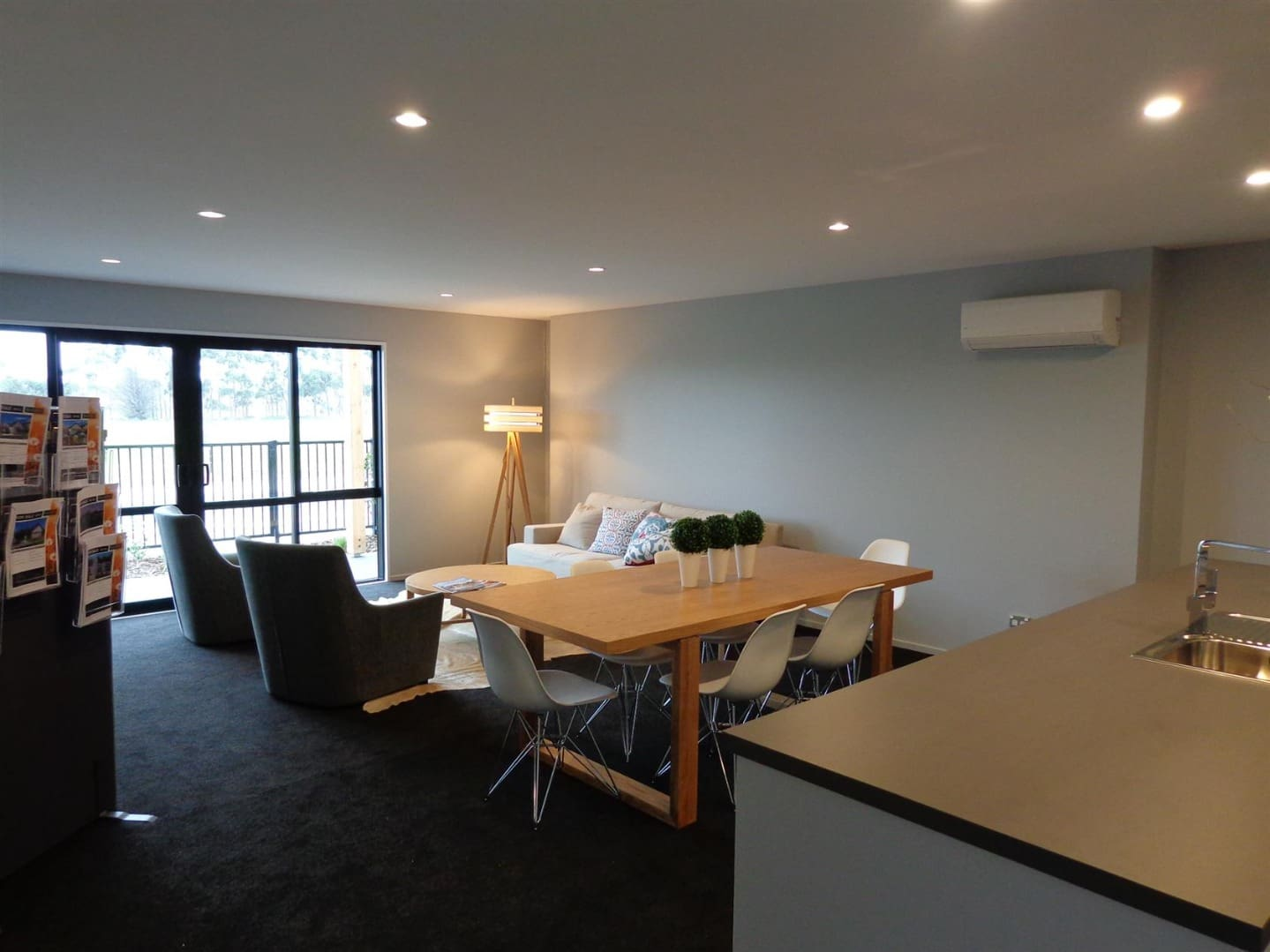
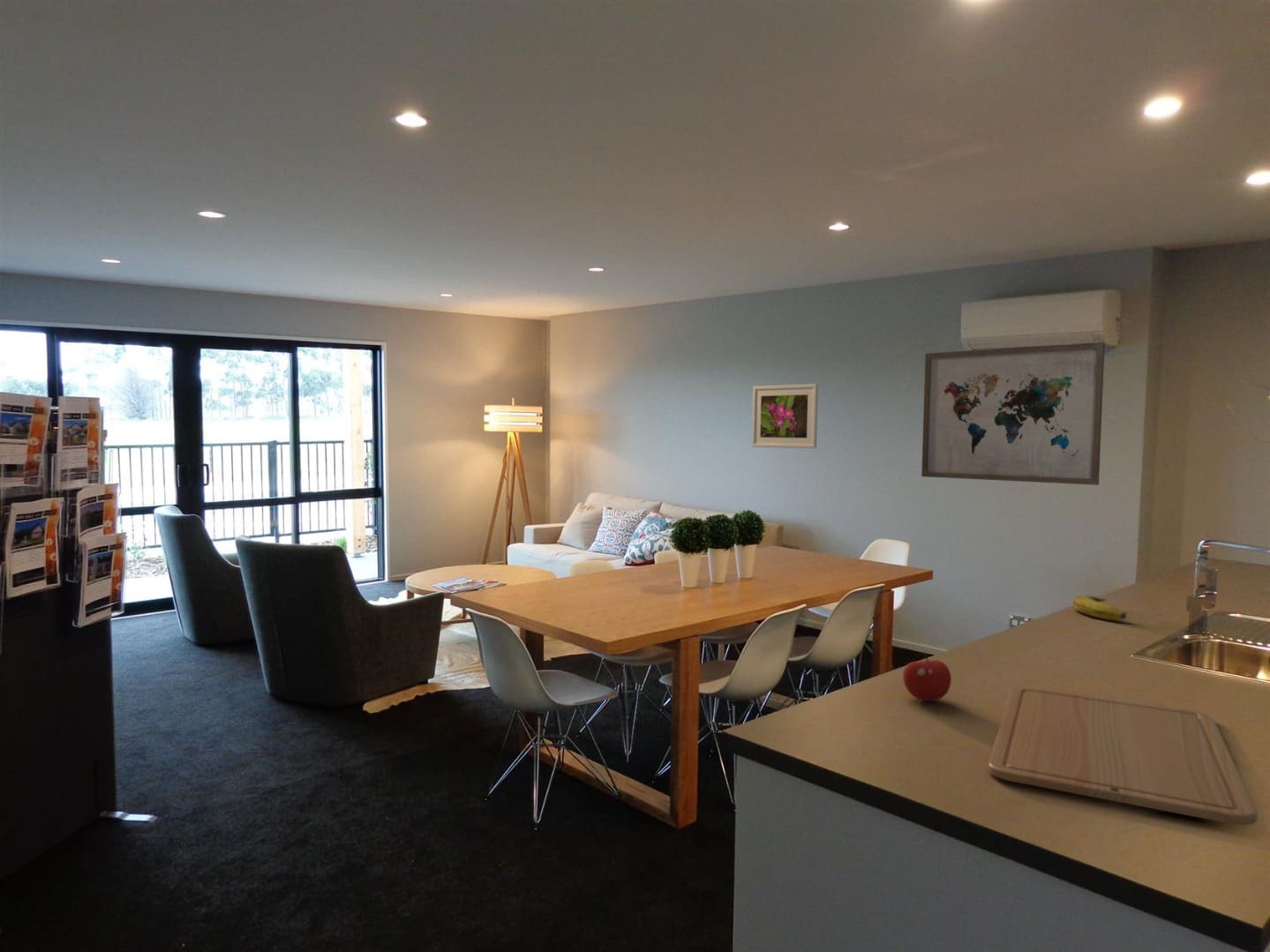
+ chopping board (1109, 741)
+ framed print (784, 416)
+ banana (1101, 605)
+ fruit (927, 676)
+ wall art (1006, 414)
